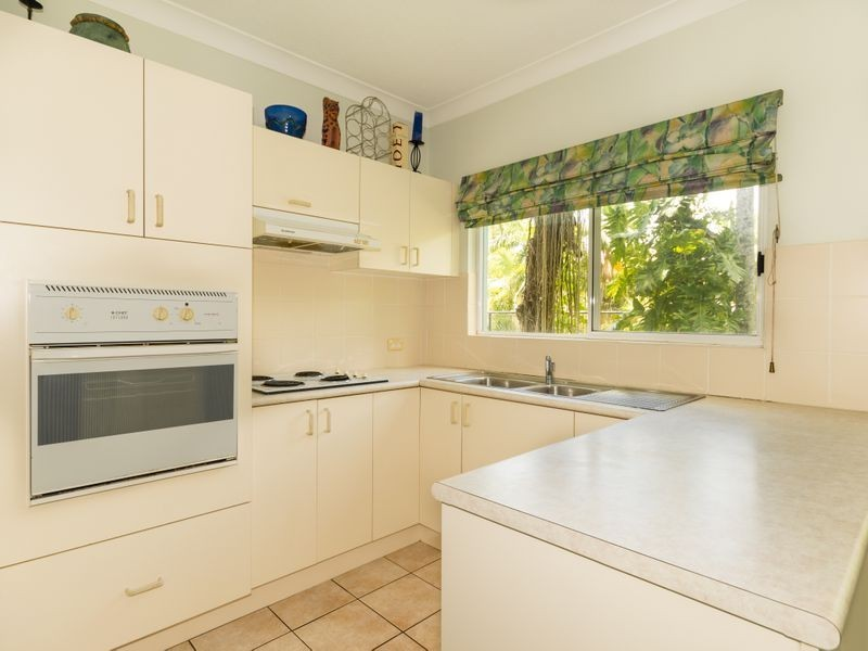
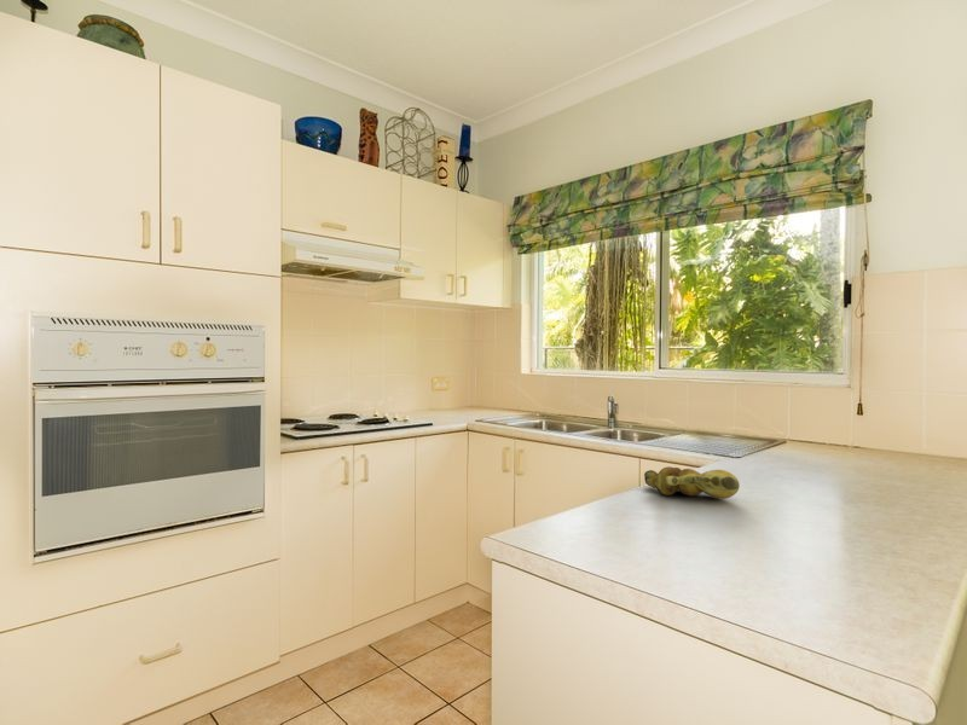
+ banana bunch (684, 482)
